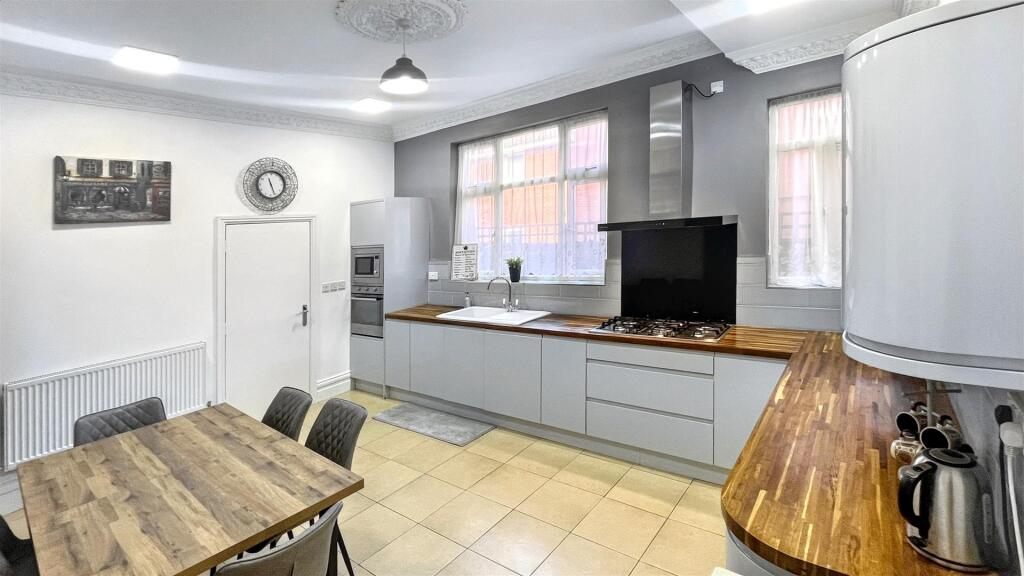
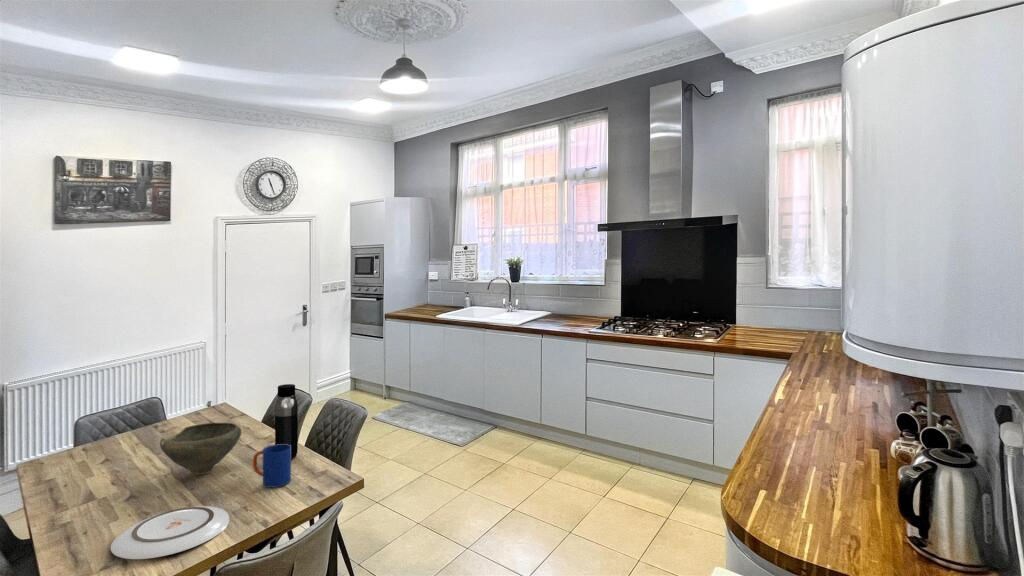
+ mug (271, 465)
+ plate (174, 526)
+ water bottle (286, 421)
+ bowl (202, 451)
